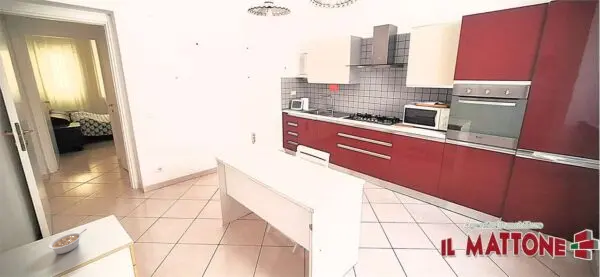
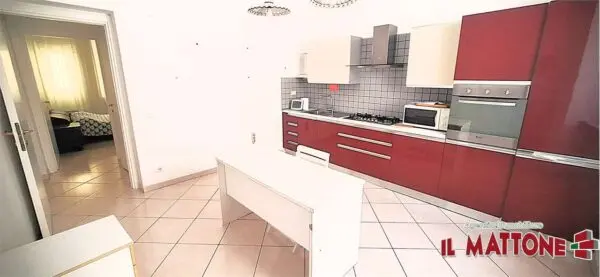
- legume (67, 242)
